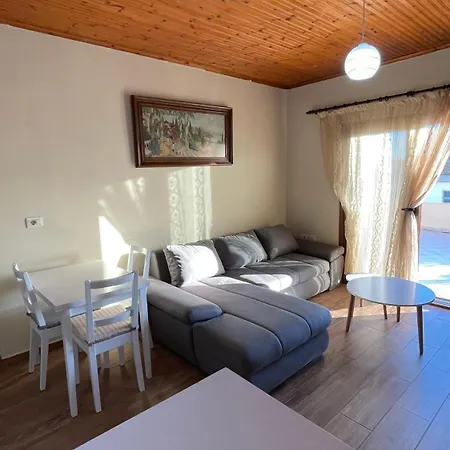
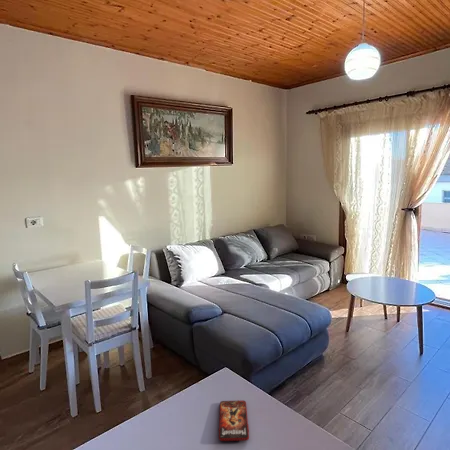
+ smartphone (233, 419)
